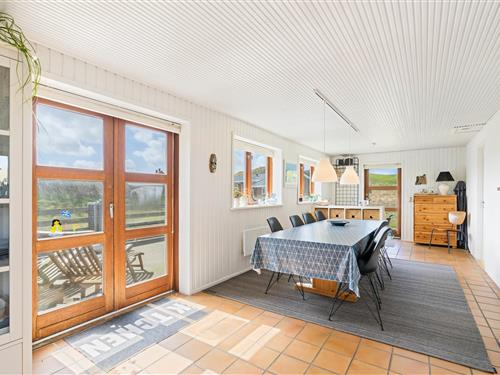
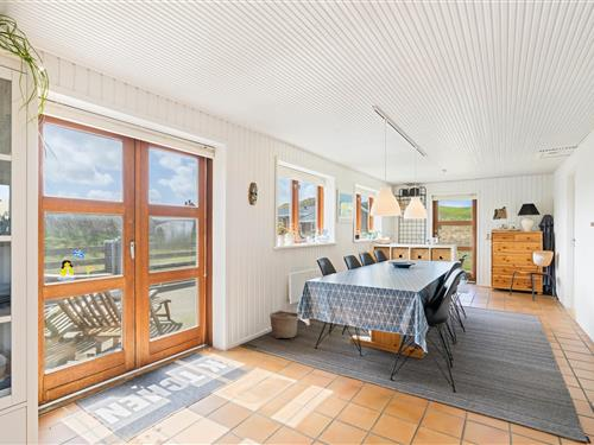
+ basket (284, 323)
